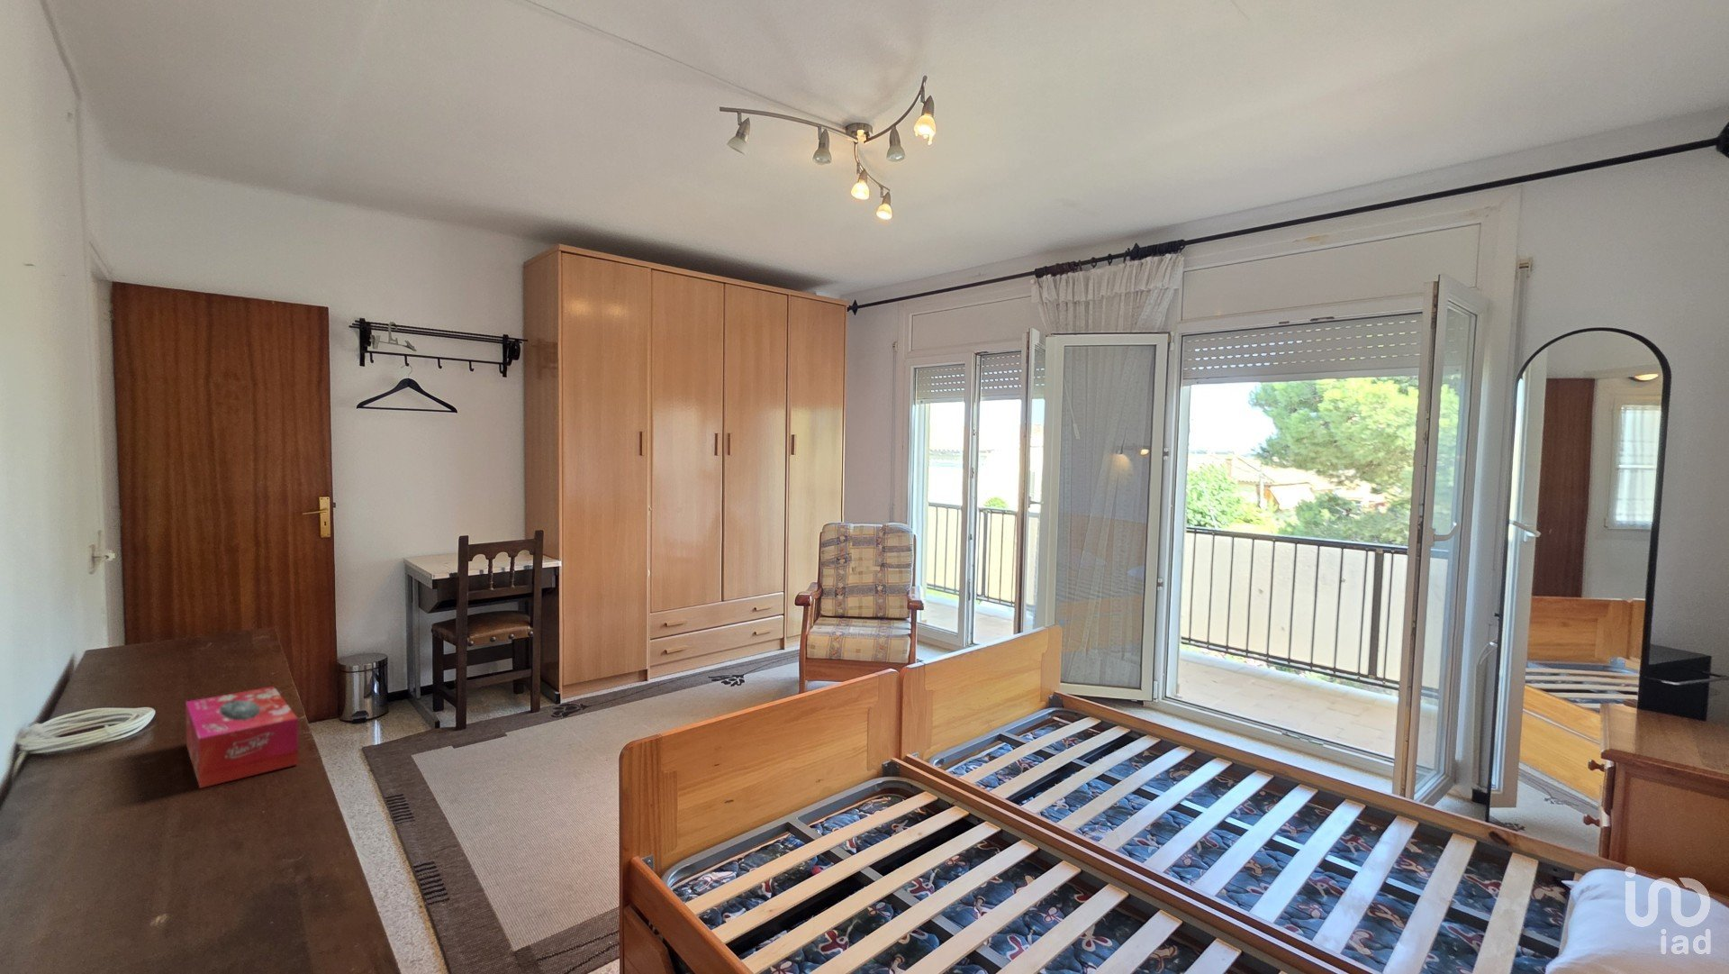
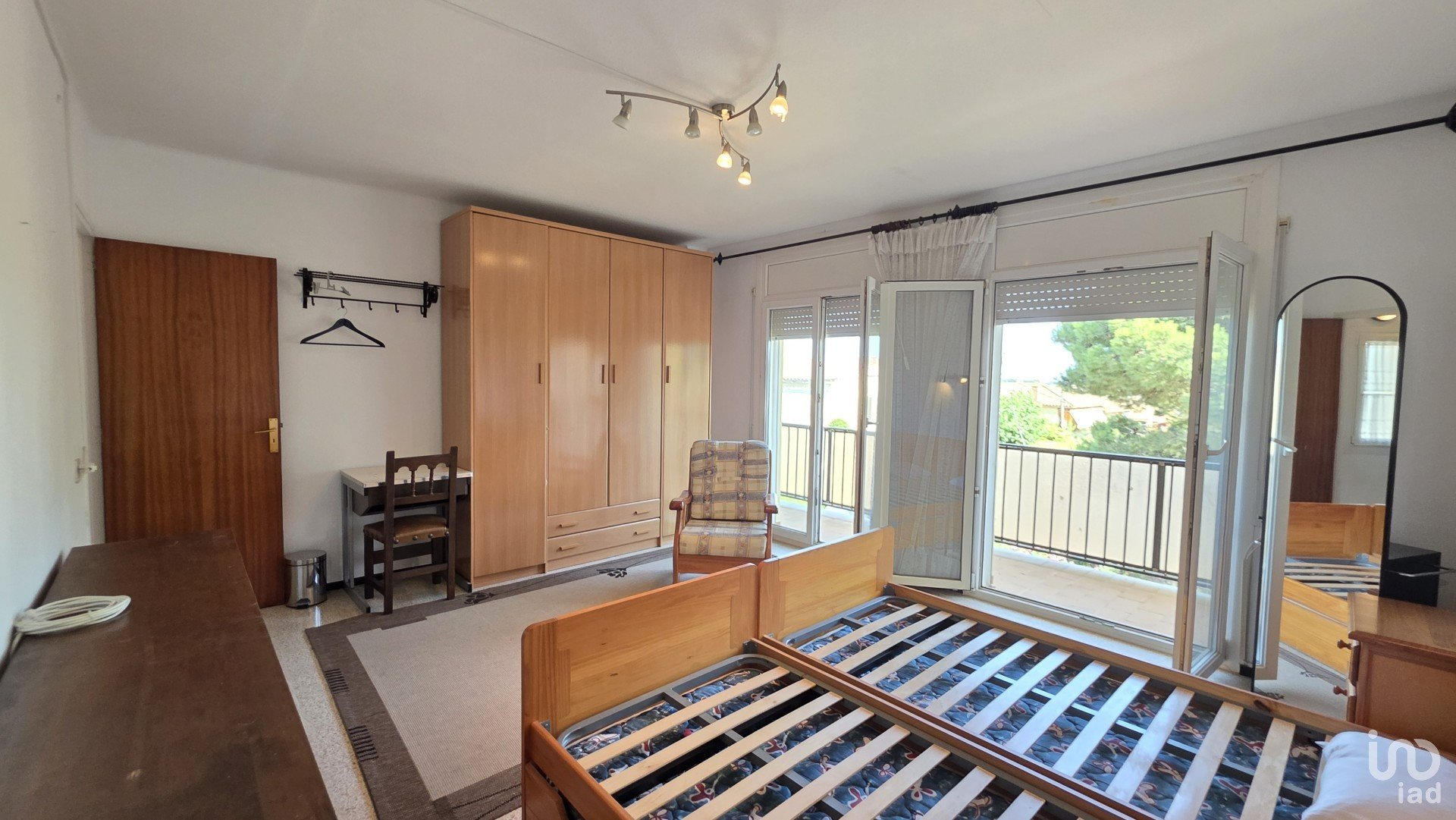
- tissue box (240, 732)
